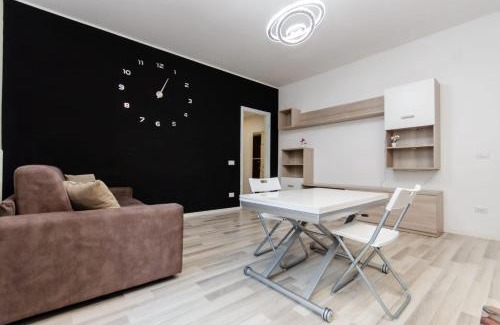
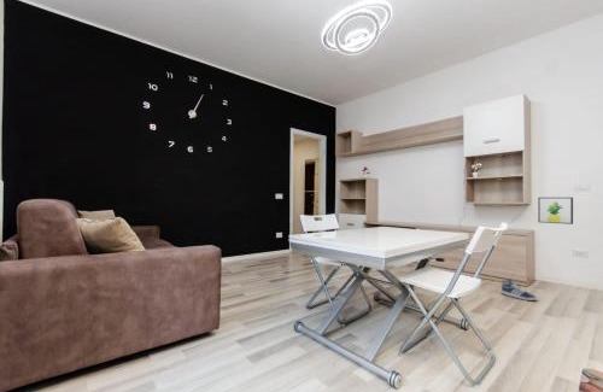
+ wall art (555, 210)
+ sneaker (517, 288)
